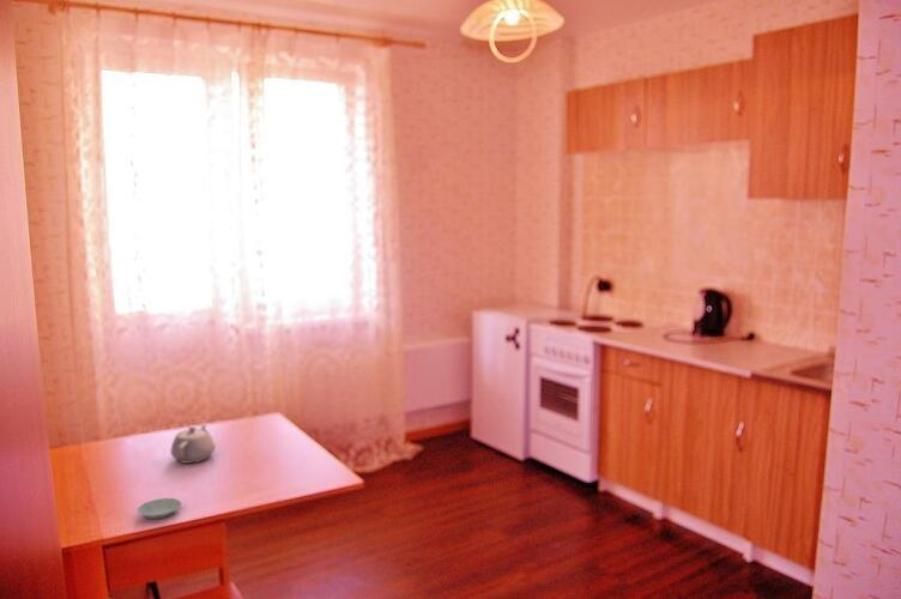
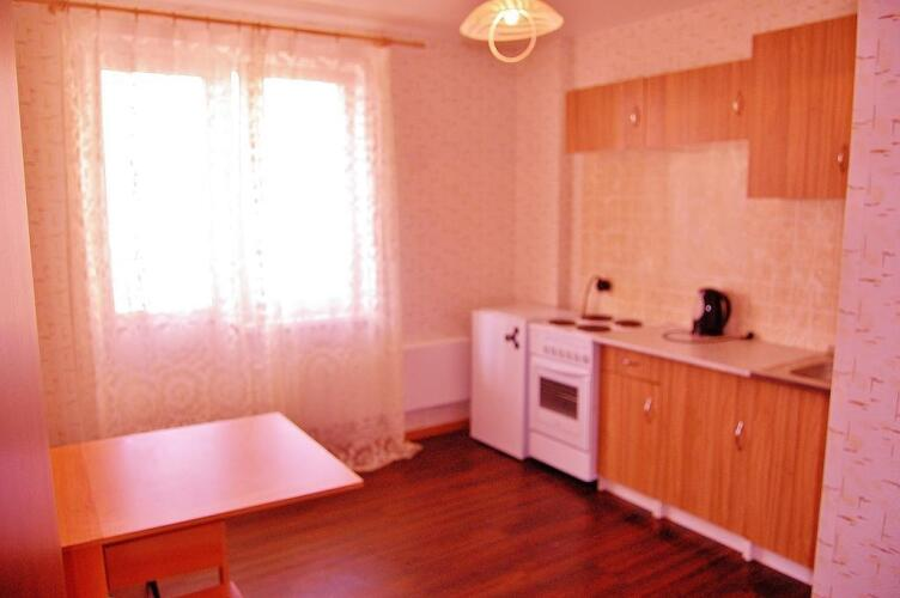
- saucer (159, 509)
- teapot (192, 442)
